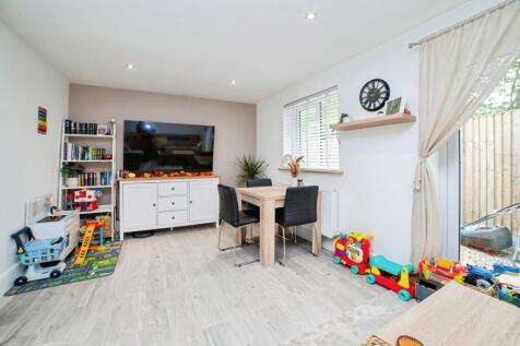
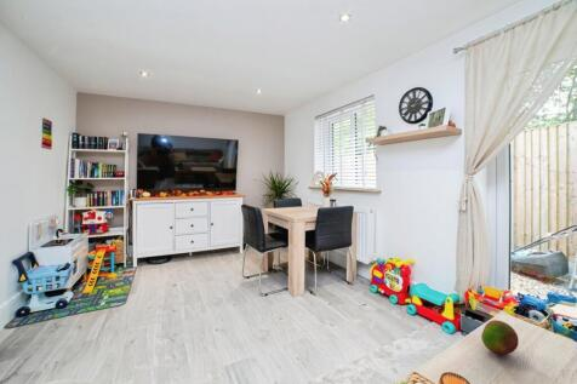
+ fruit (498, 337)
